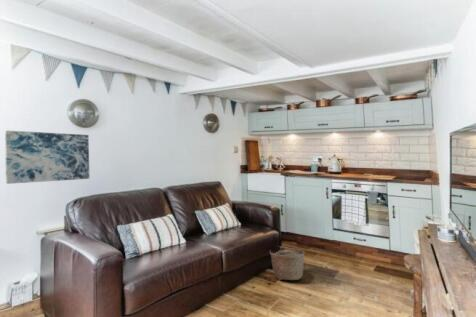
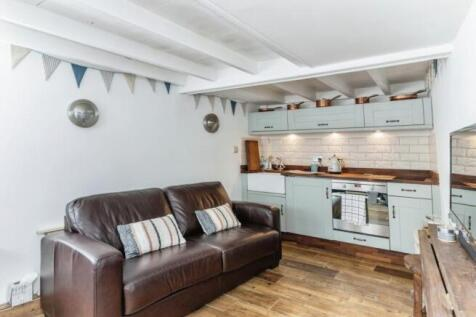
- basket (287, 262)
- wall art (51, 157)
